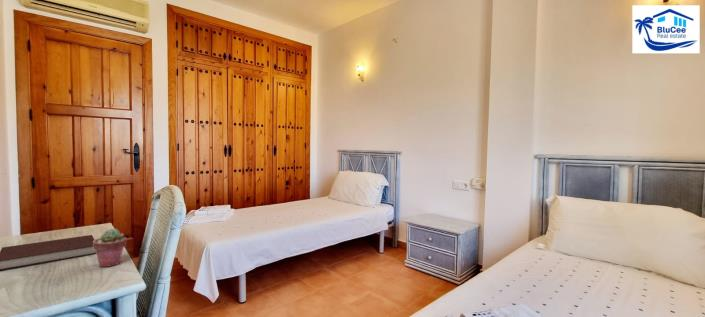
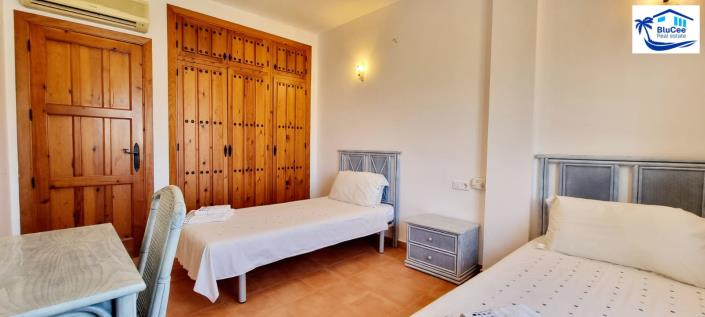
- potted succulent (110, 246)
- notebook (50, 250)
